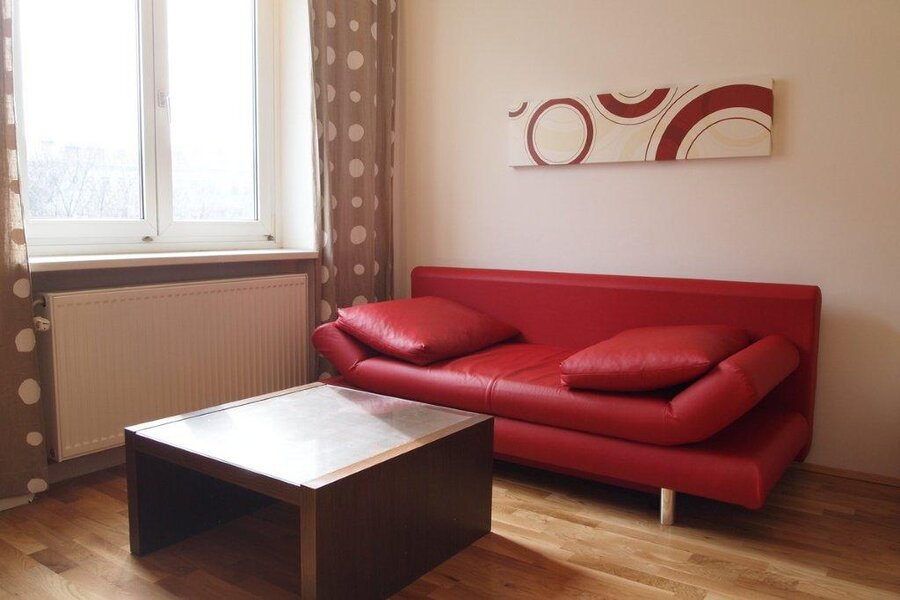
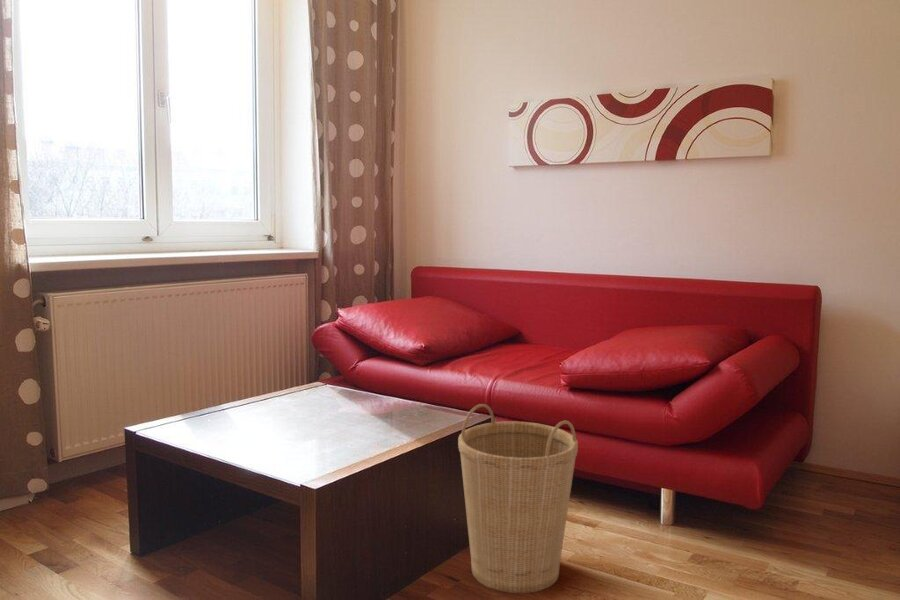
+ basket (516, 492)
